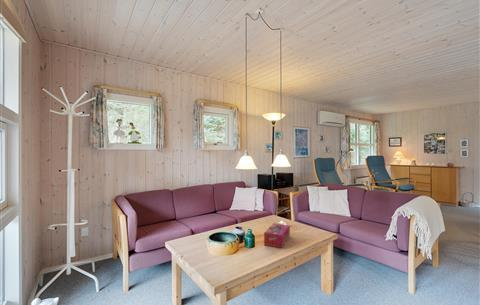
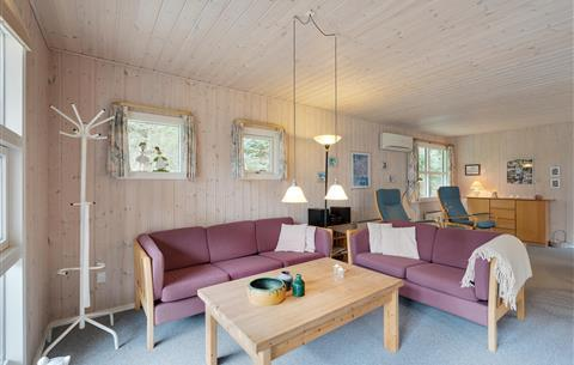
- tissue box (277, 234)
